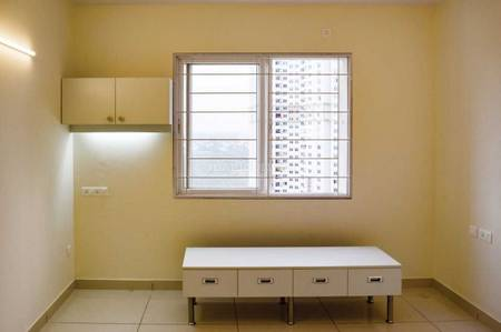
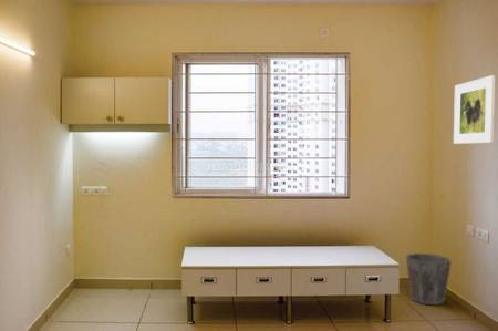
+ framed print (473, 112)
+ waste bin (427, 278)
